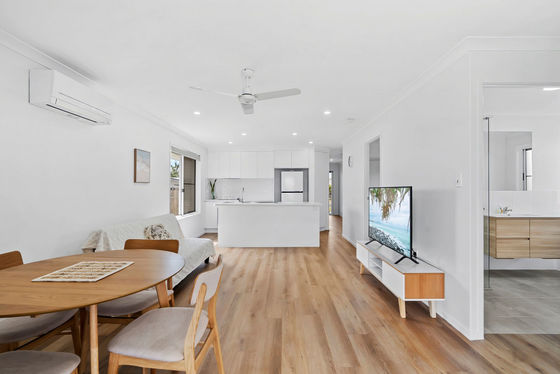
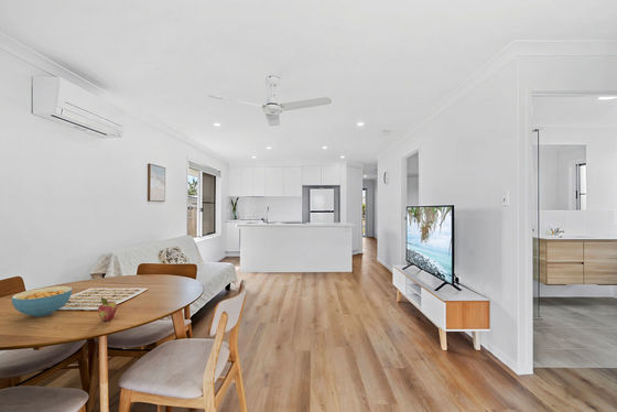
+ cereal bowl (43, 303)
+ fruit (107, 307)
